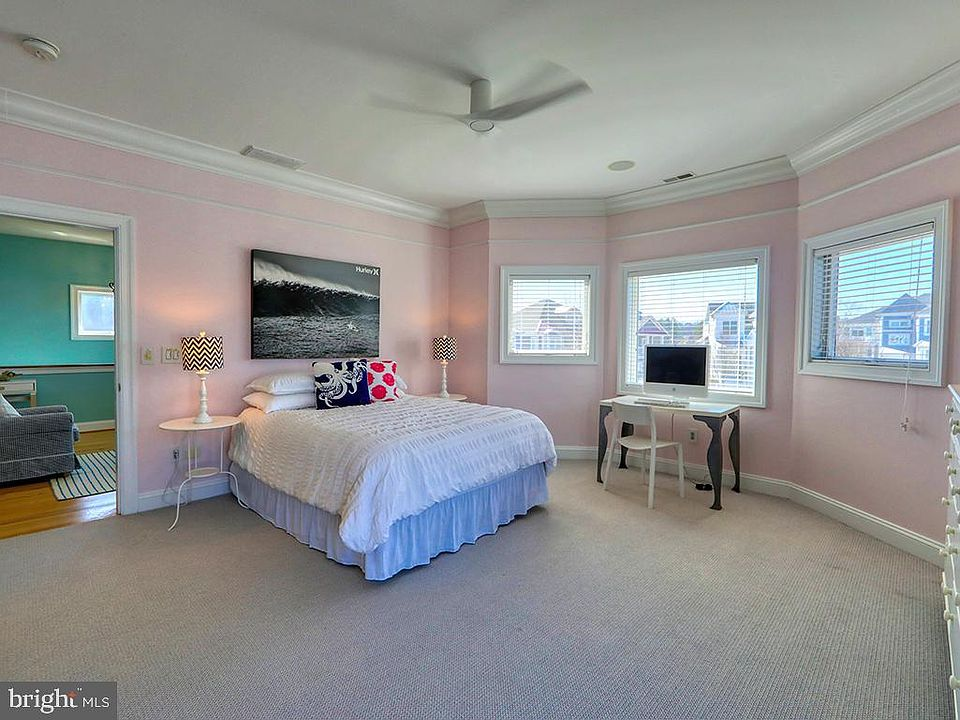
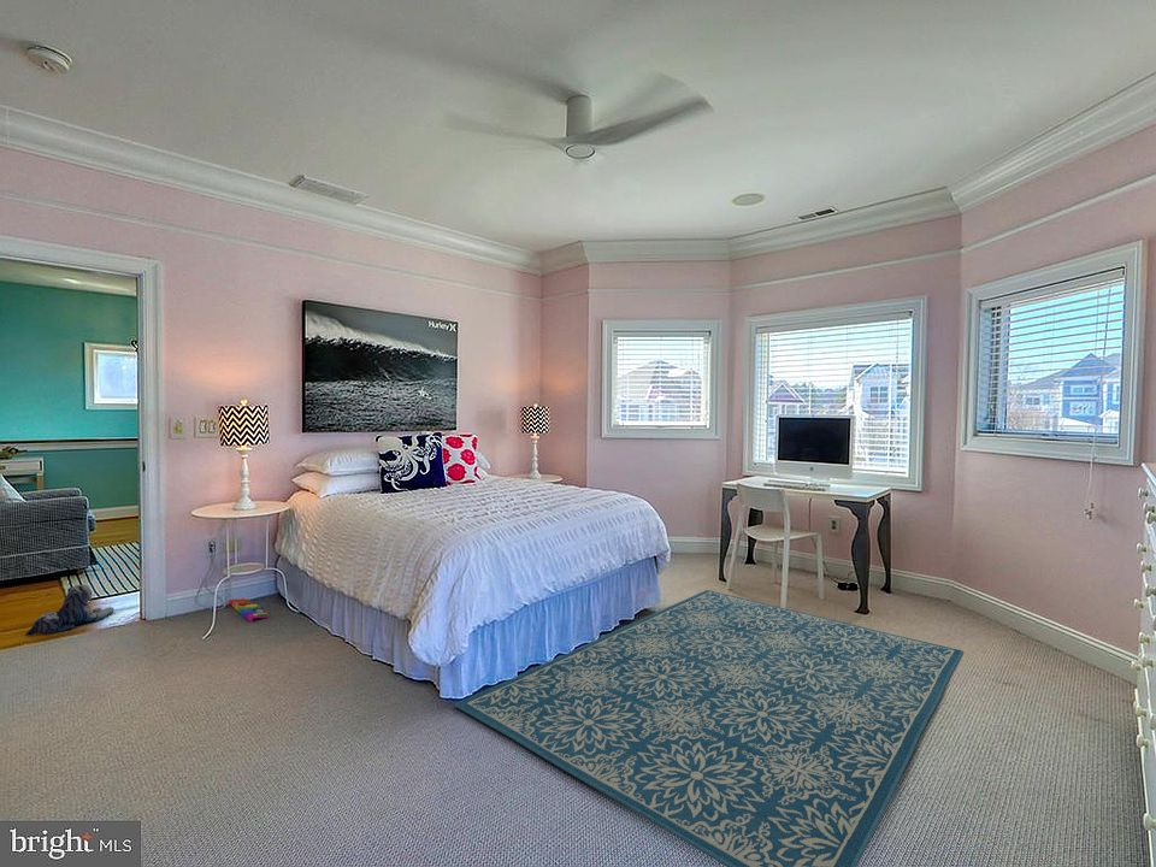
+ rug (737, 674)
+ plush toy (71, 604)
+ knob puzzle (248, 607)
